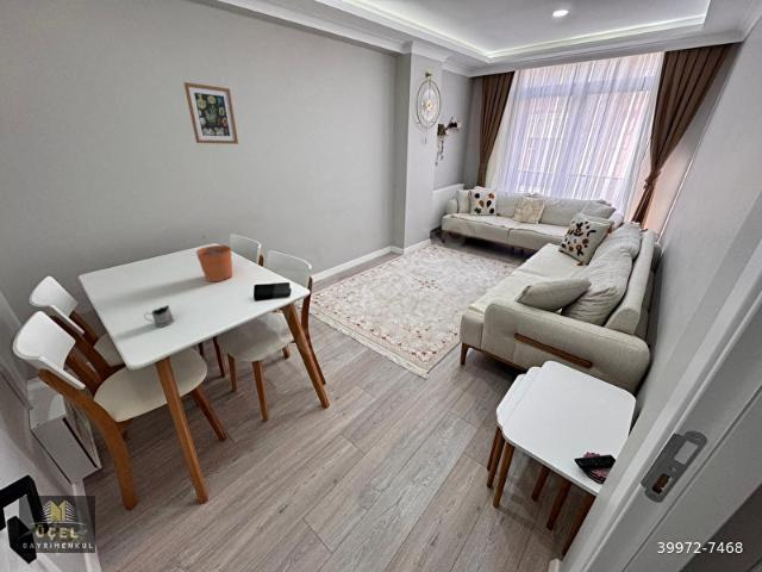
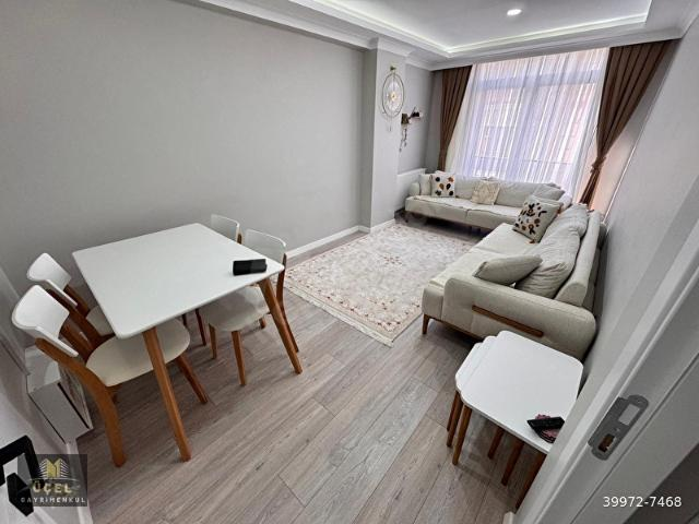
- tea glass holder (158, 316)
- plant pot (214, 256)
- wall art (213, 116)
